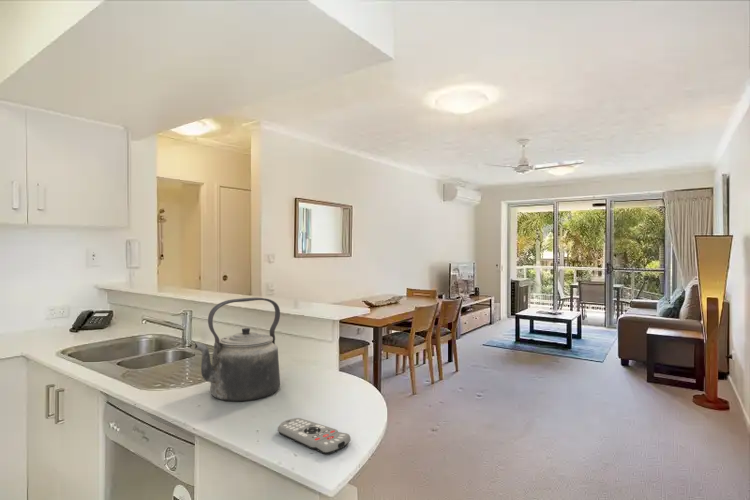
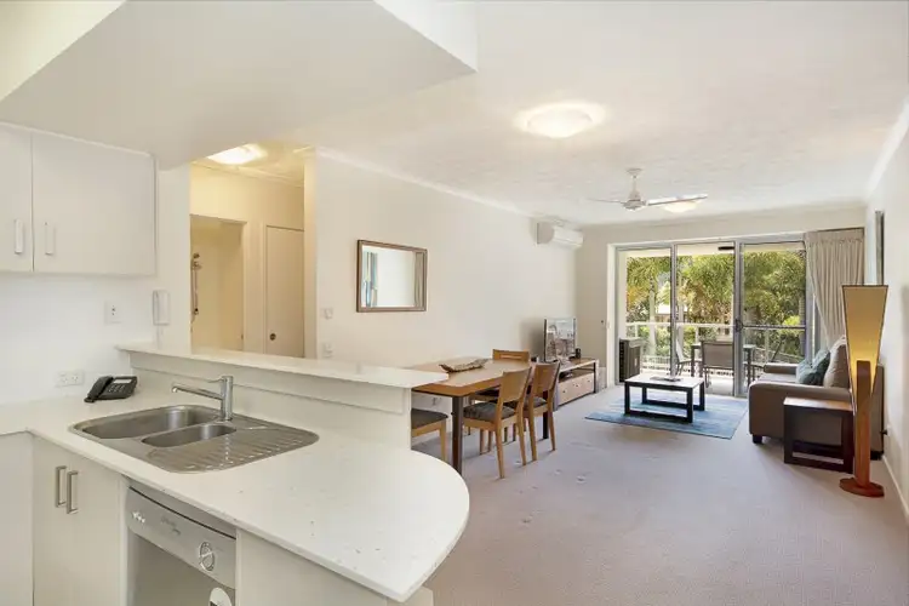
- remote control (311, 434)
- kettle (239, 345)
